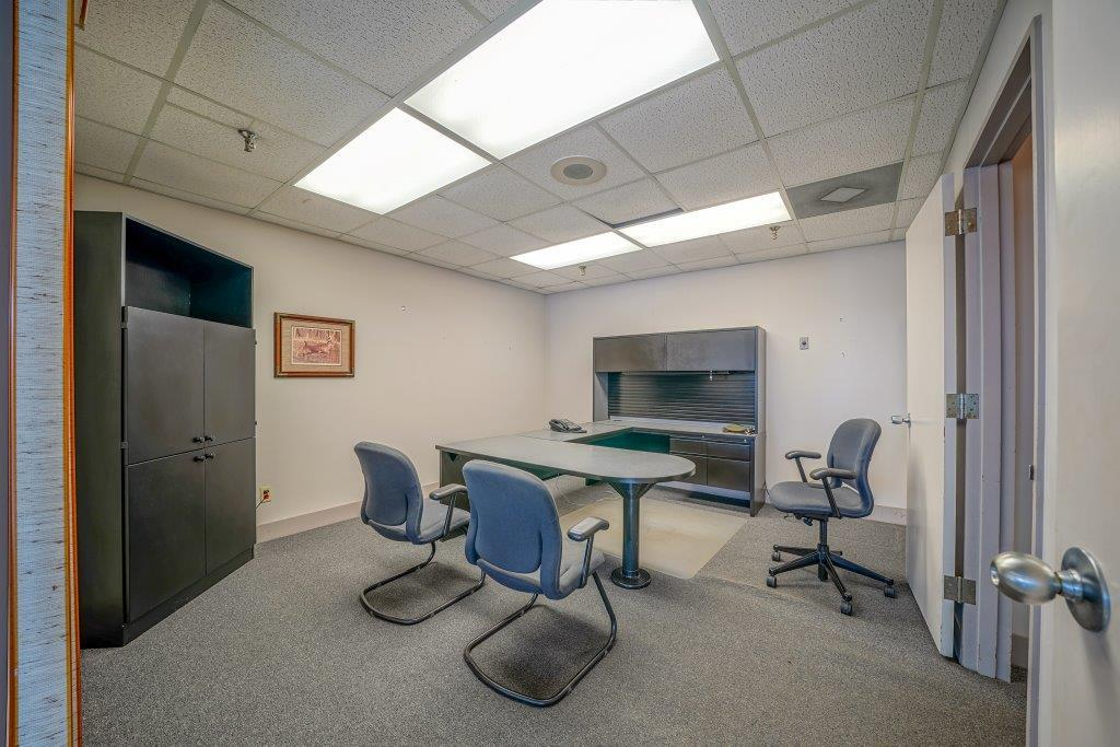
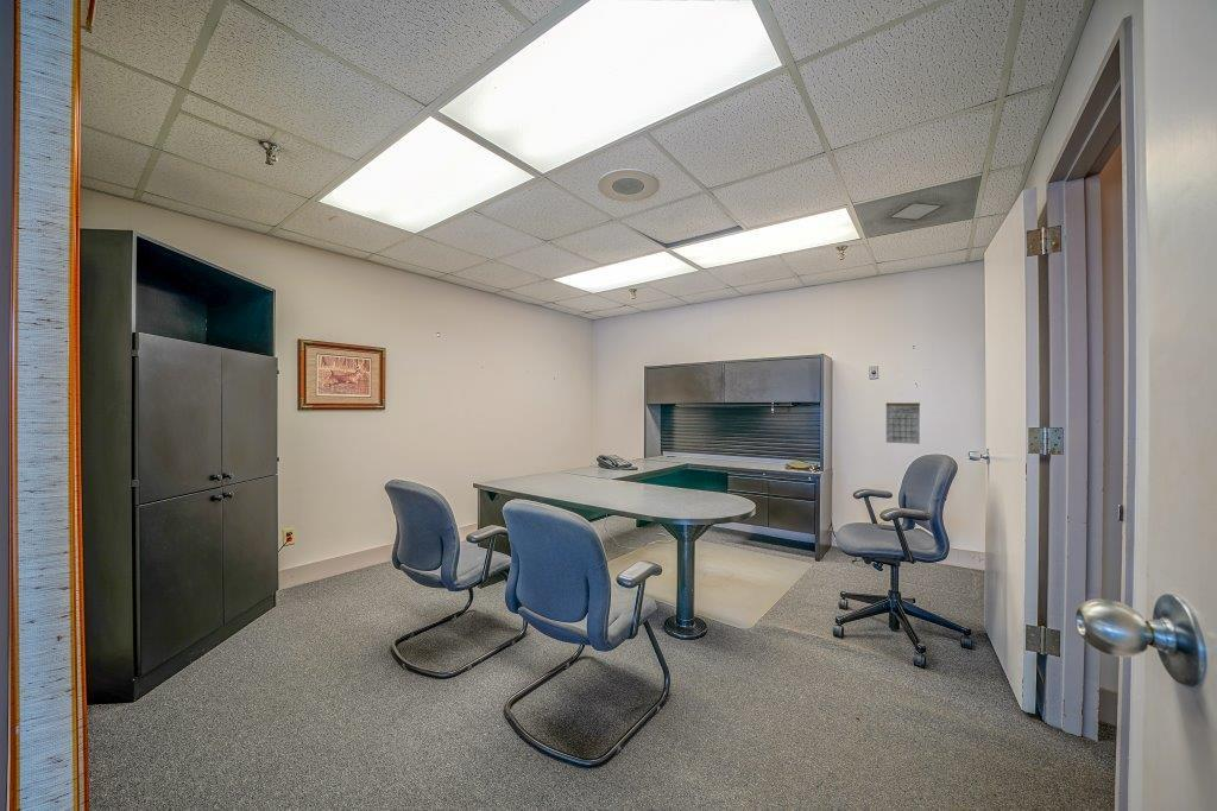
+ calendar (902, 418)
